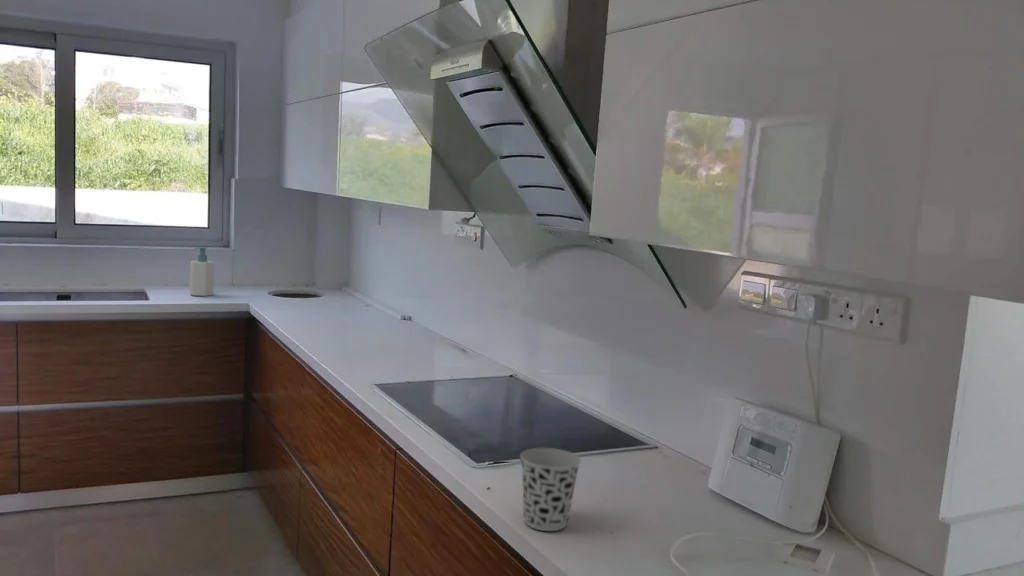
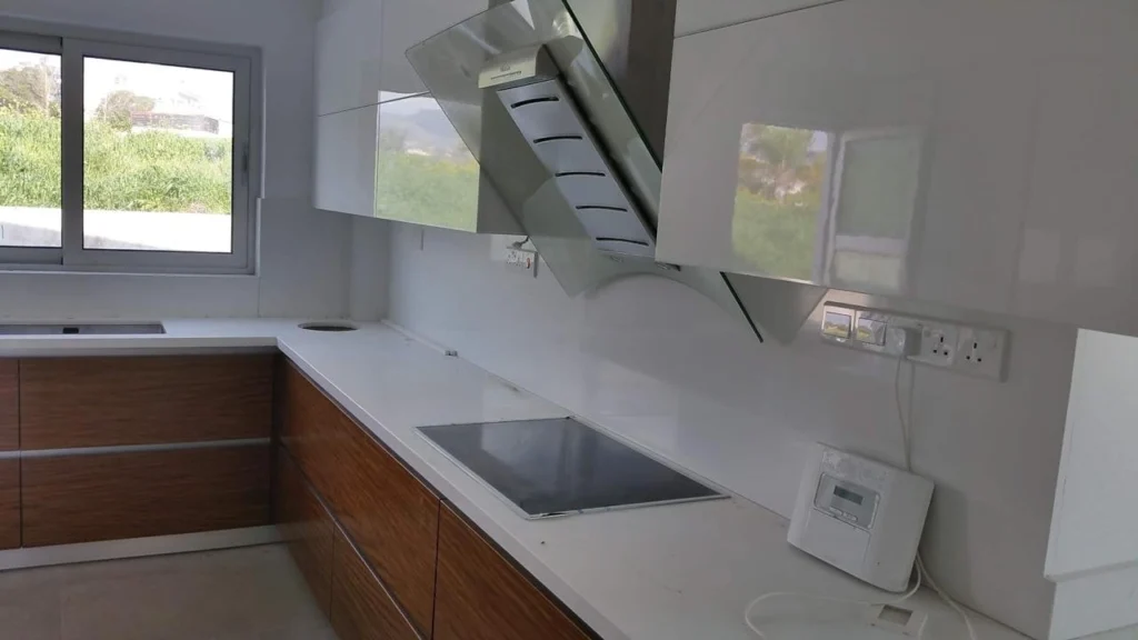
- cup (548, 490)
- soap bottle (202, 271)
